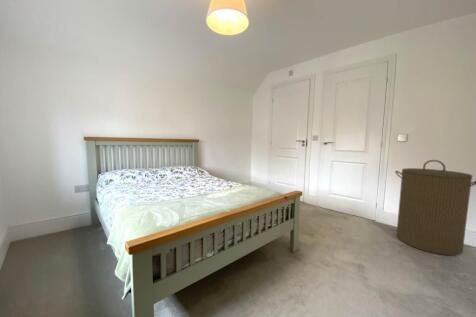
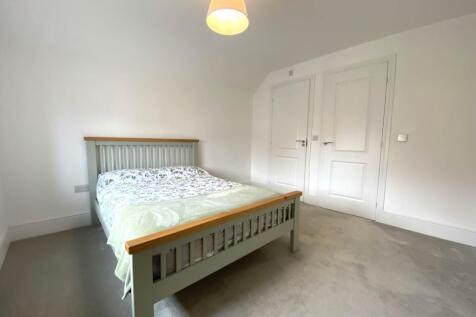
- laundry hamper (431, 201)
